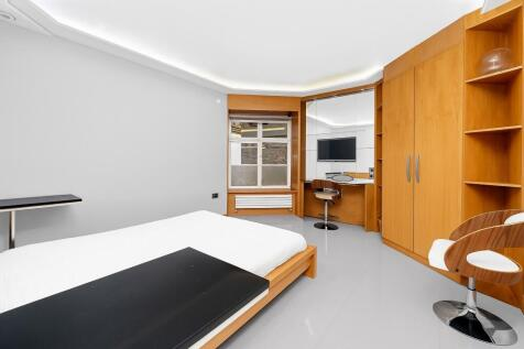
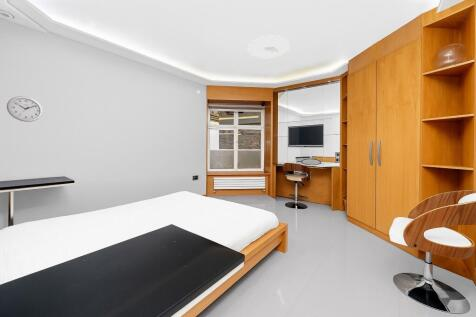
+ wall clock (25, 109)
+ ceiling light (268, 46)
